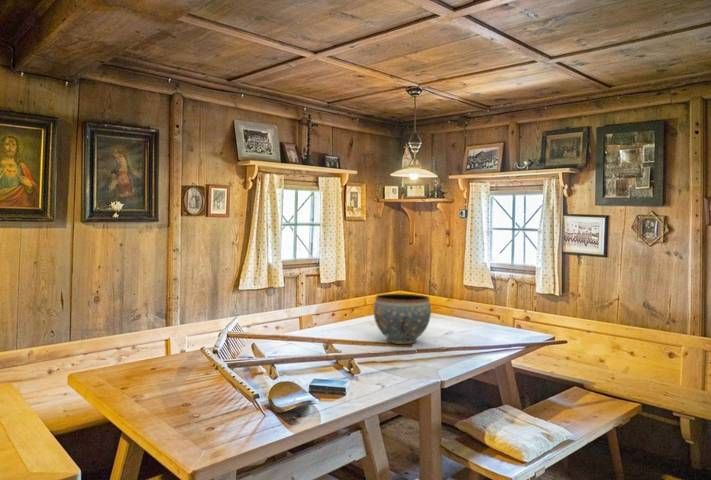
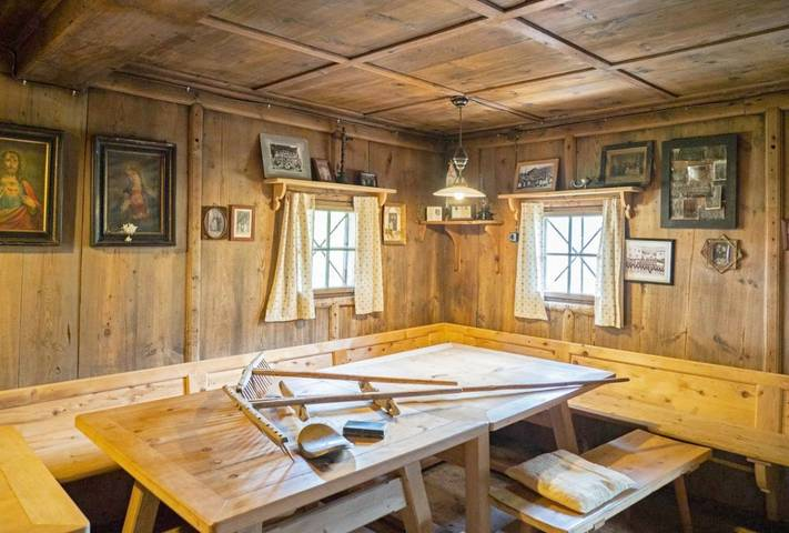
- ceramic bowl (401, 318)
